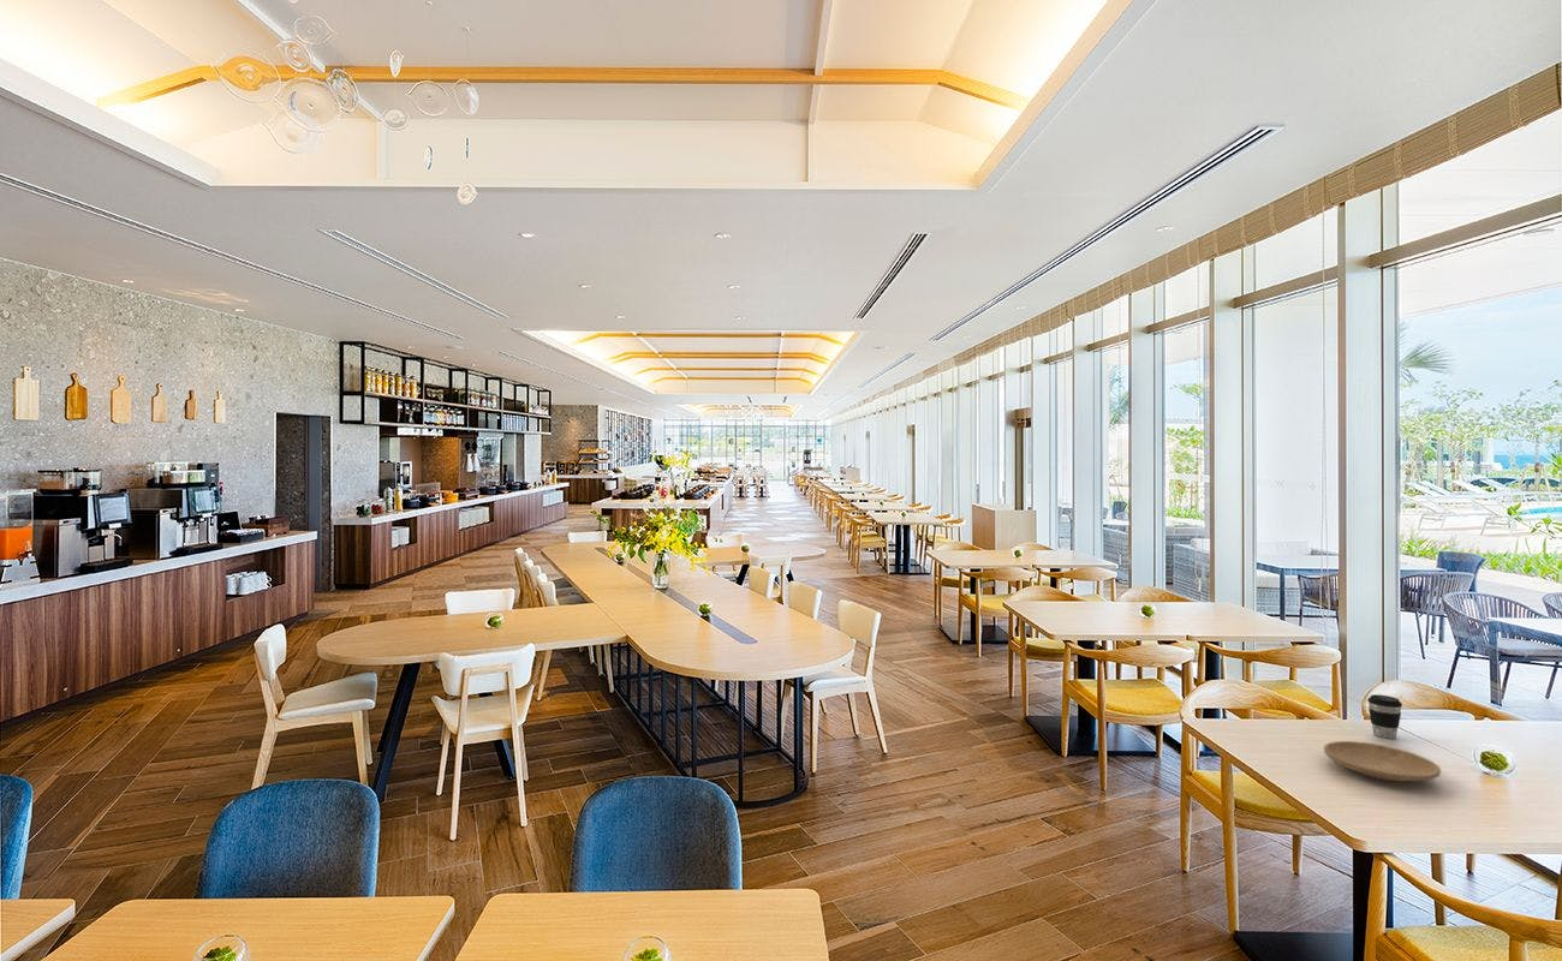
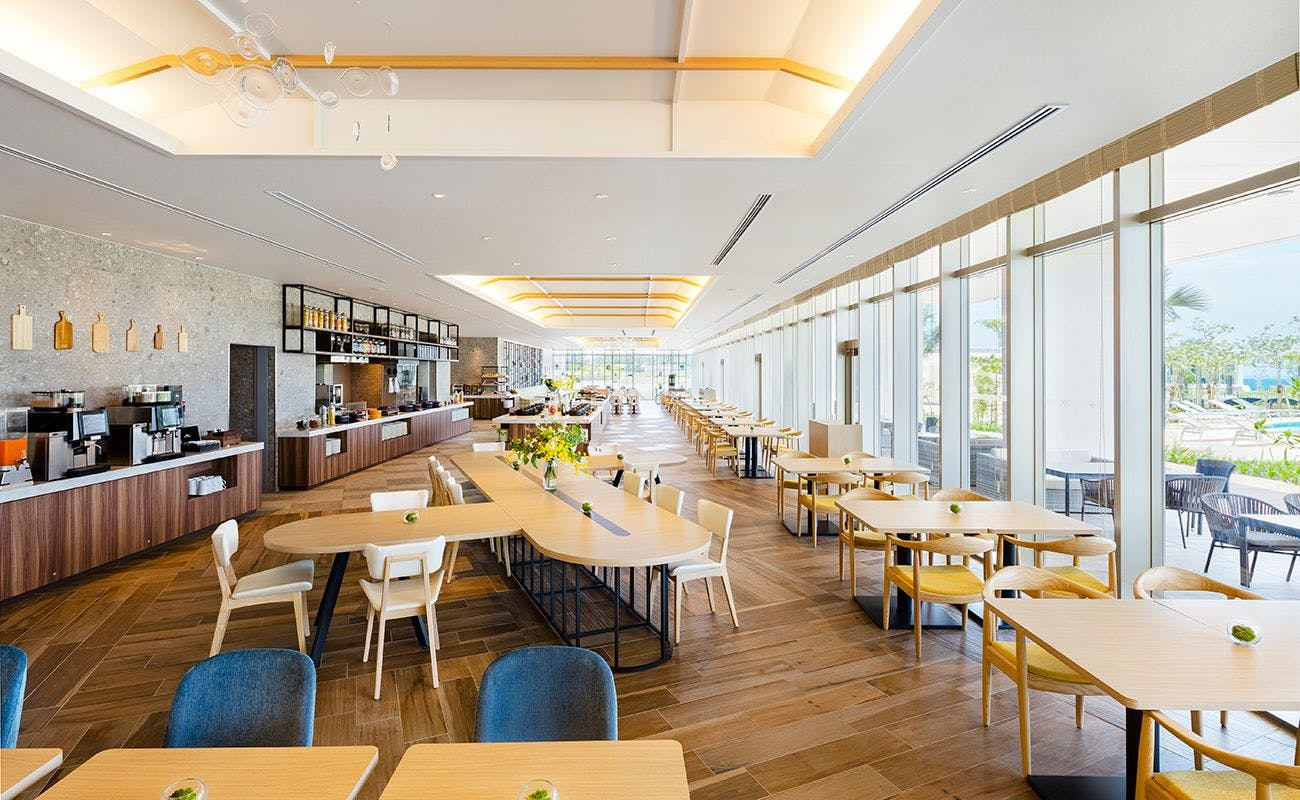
- plate (1379, 764)
- coffee cup (1384, 716)
